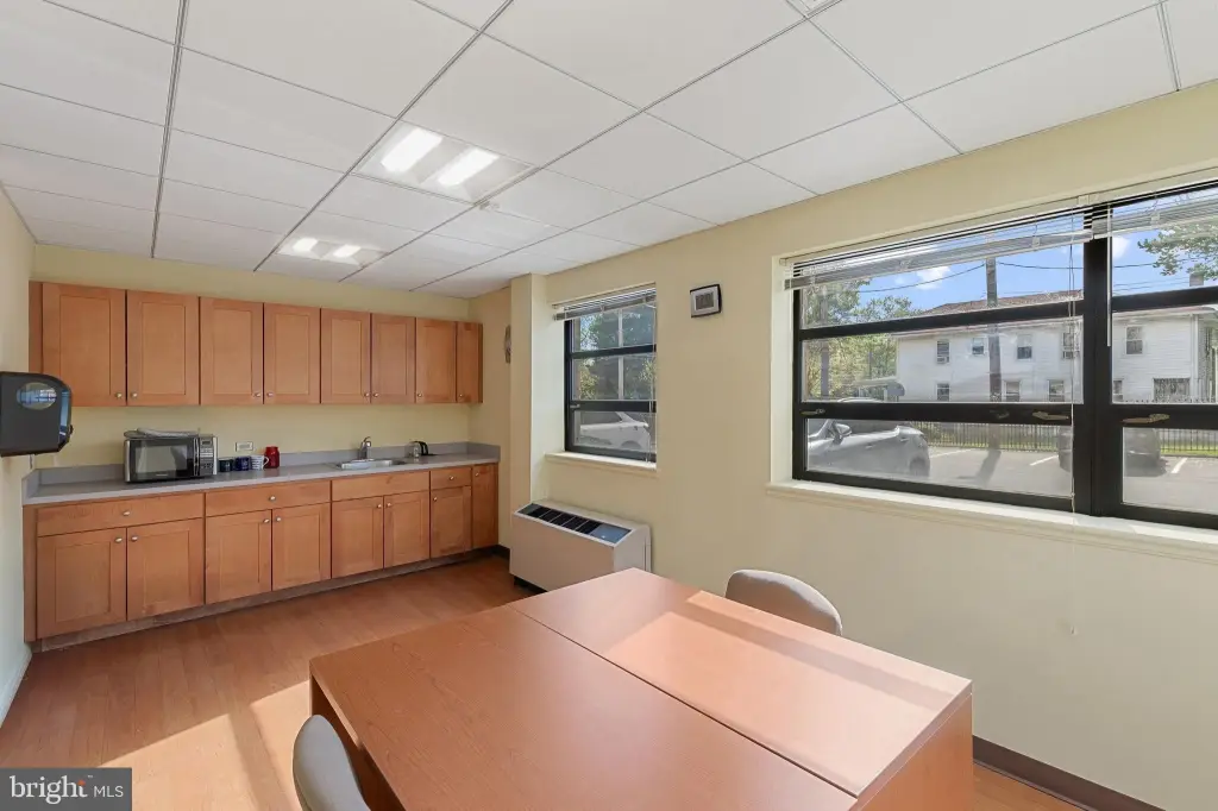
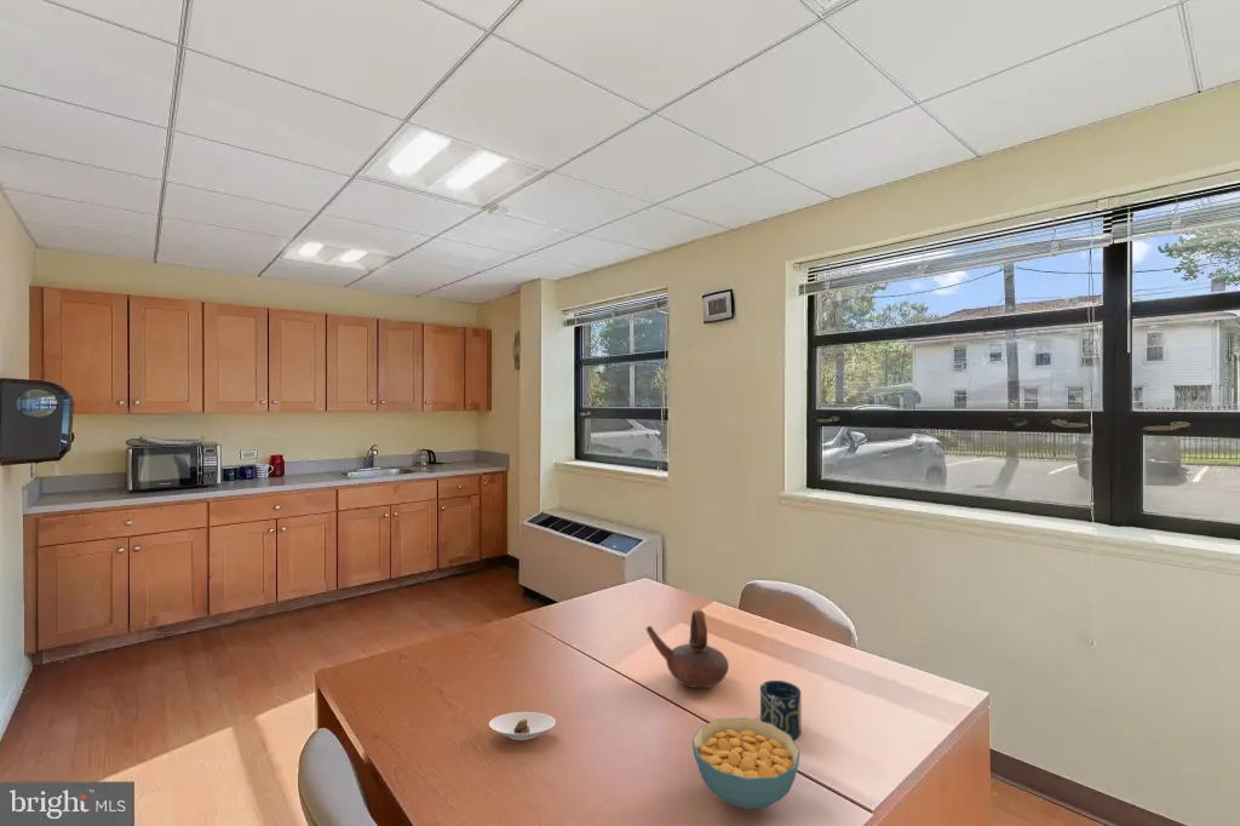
+ cup (777, 705)
+ saucer (522, 727)
+ teapot (687, 646)
+ cereal bowl (745, 770)
